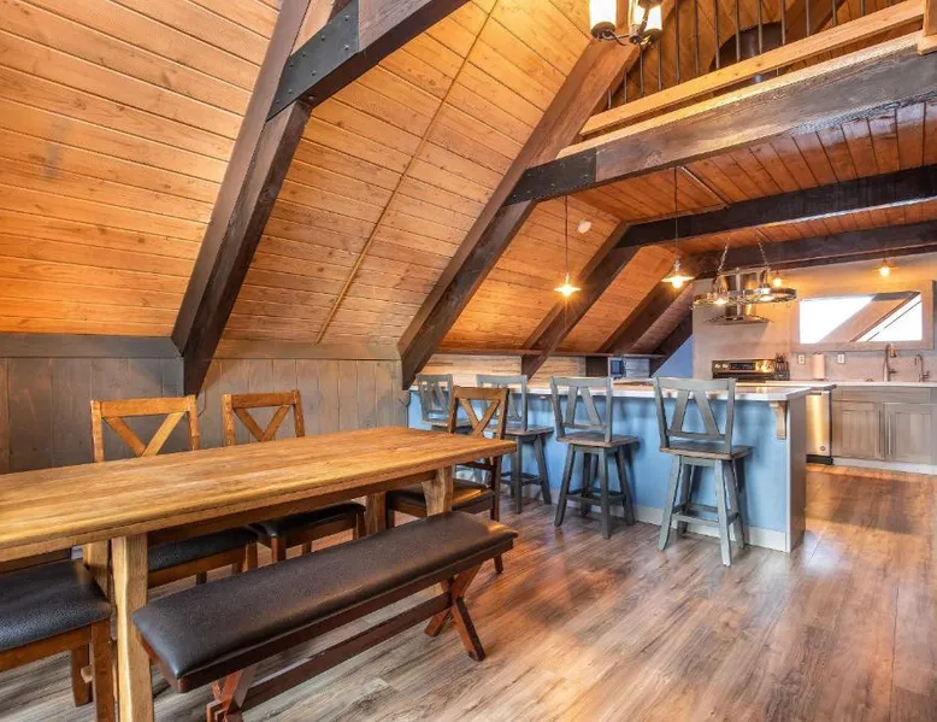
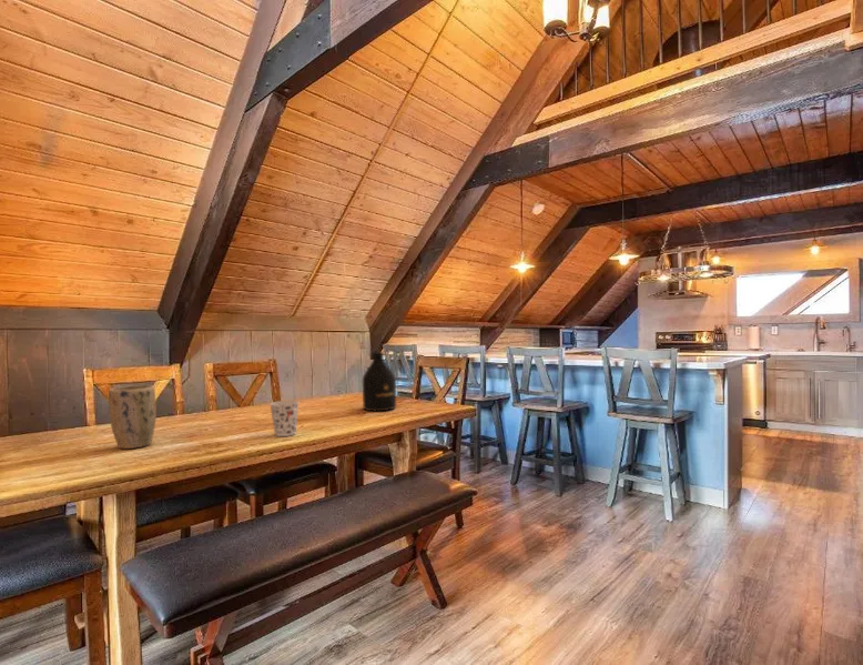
+ cup (284, 417)
+ bottle (378, 380)
+ plant pot (133, 416)
